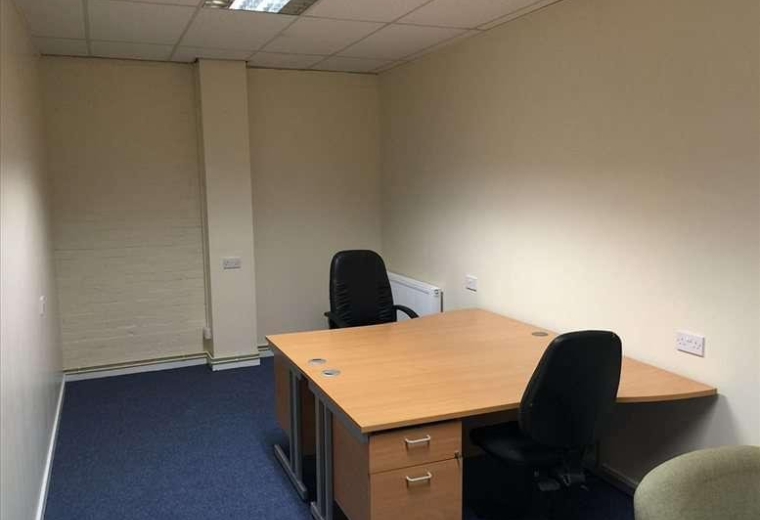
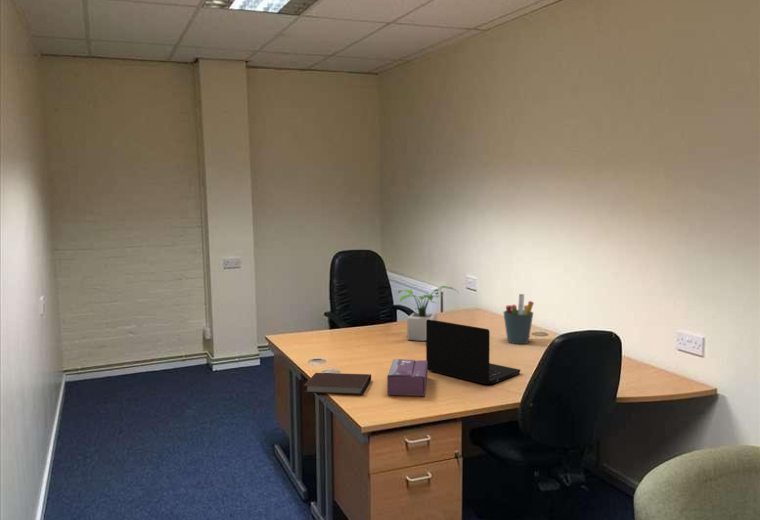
+ laptop (473, 346)
+ notebook (338, 382)
+ potted plant (425, 312)
+ pen holder (518, 319)
+ tissue box (408, 376)
